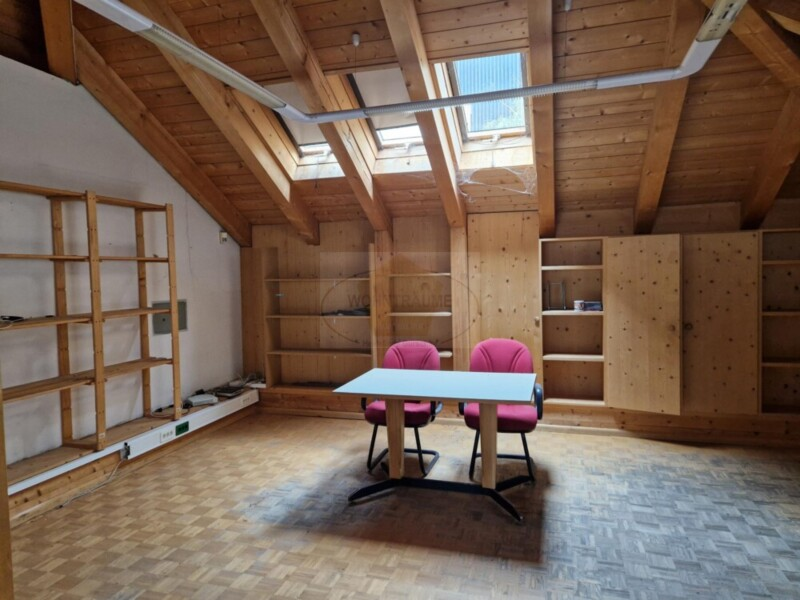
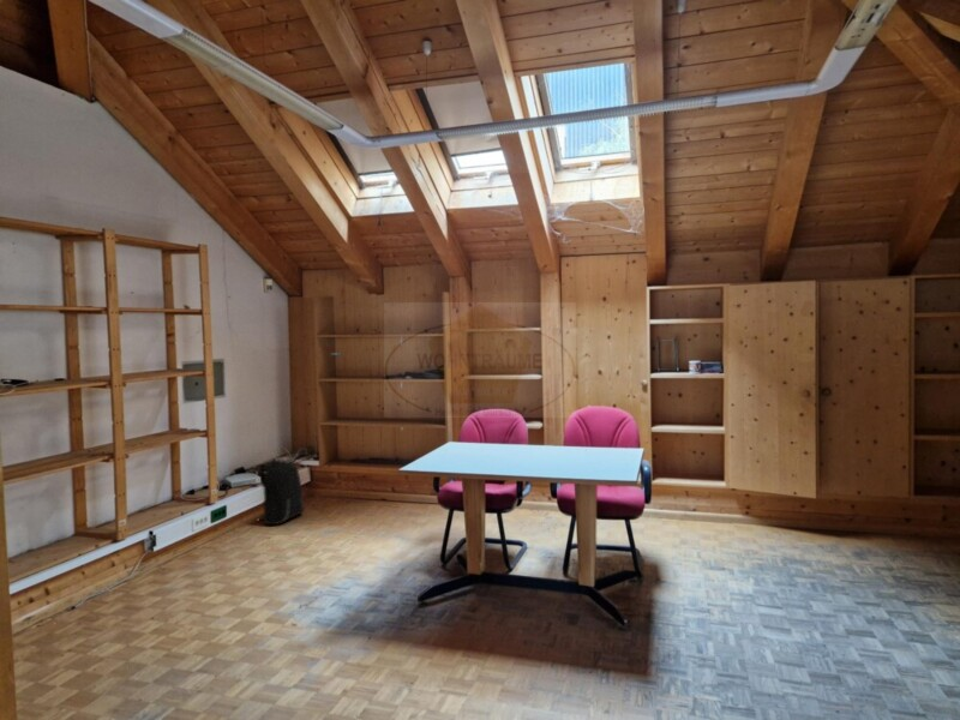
+ backpack (277, 488)
